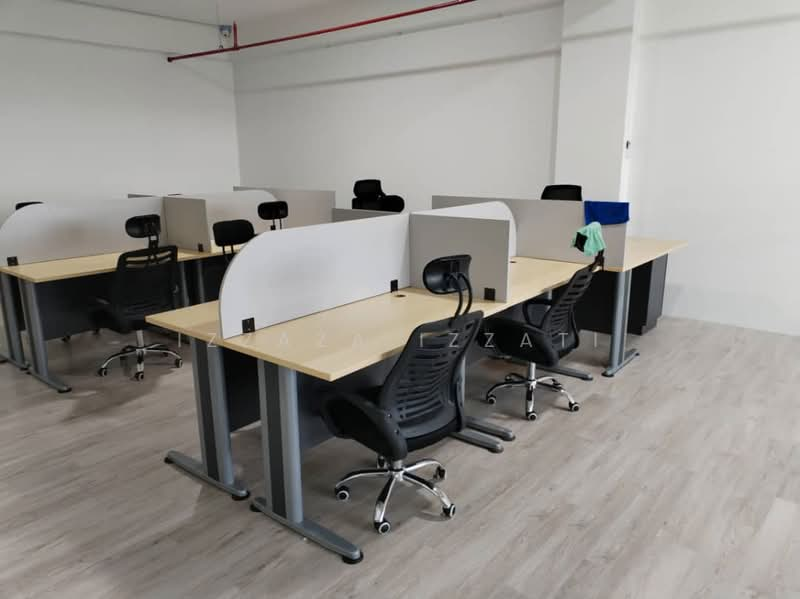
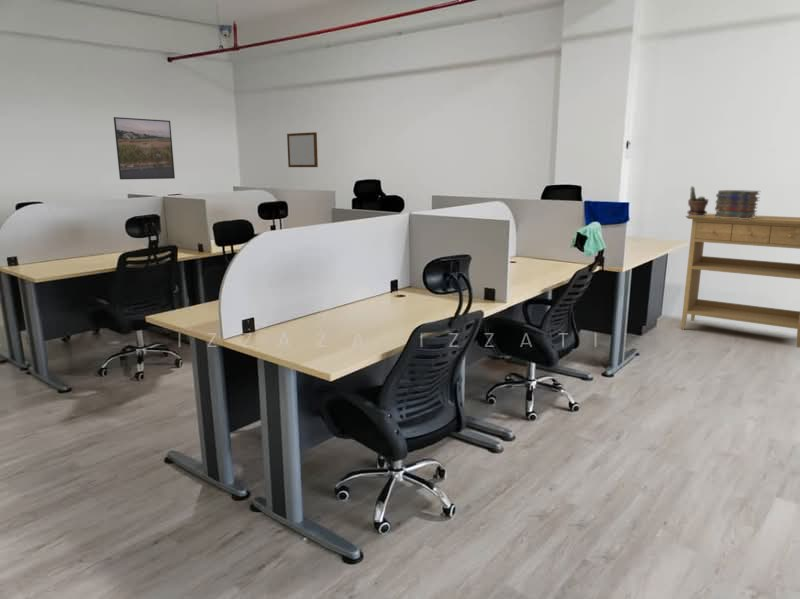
+ console table (748, 273)
+ writing board (302, 150)
+ book stack (737, 203)
+ potted plant (698, 200)
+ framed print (145, 149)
